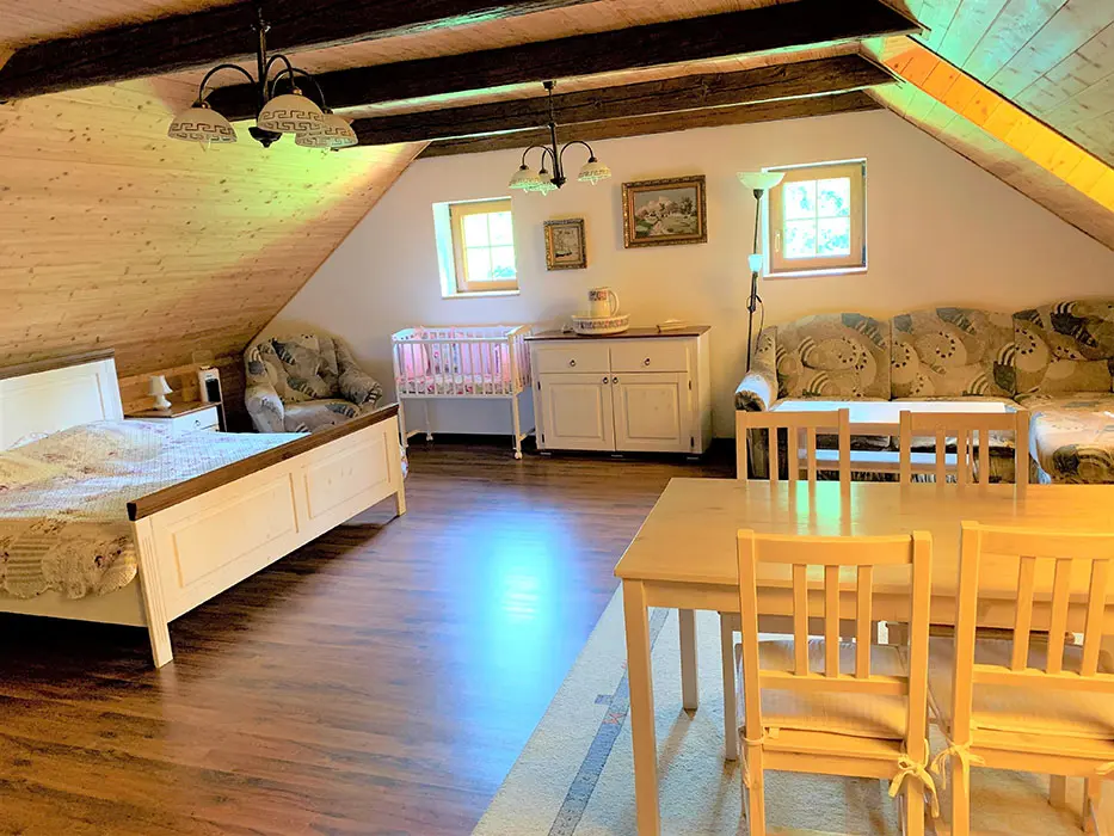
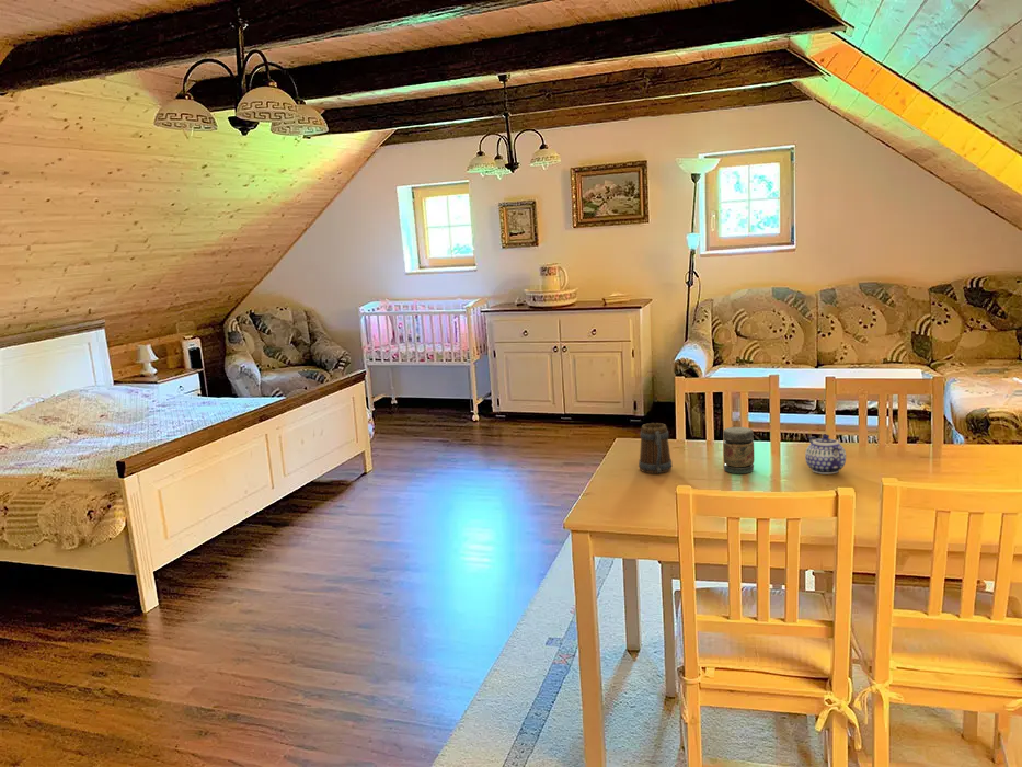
+ teapot (825, 453)
+ mug (655, 449)
+ jar (738, 449)
